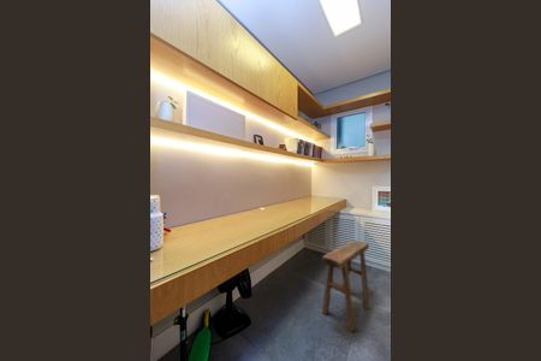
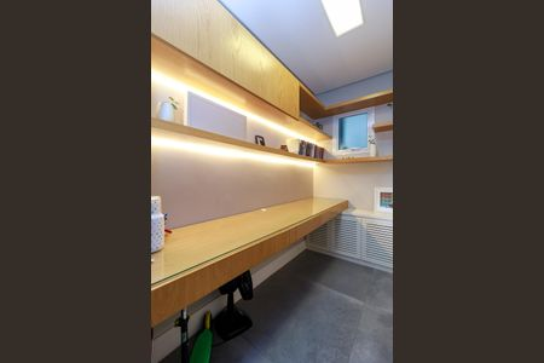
- stool (346, 278)
